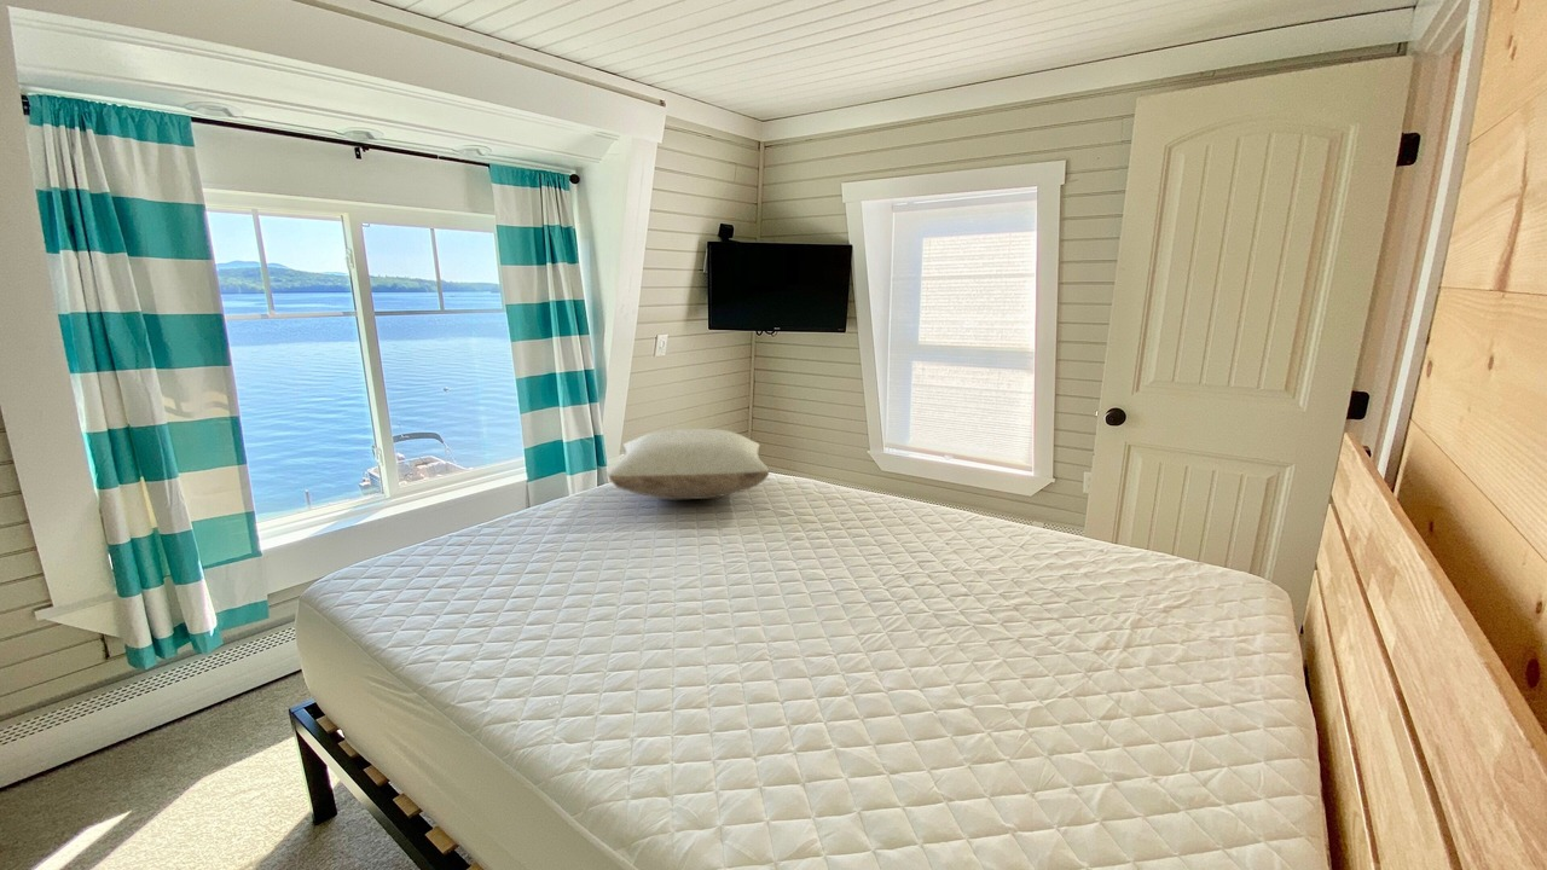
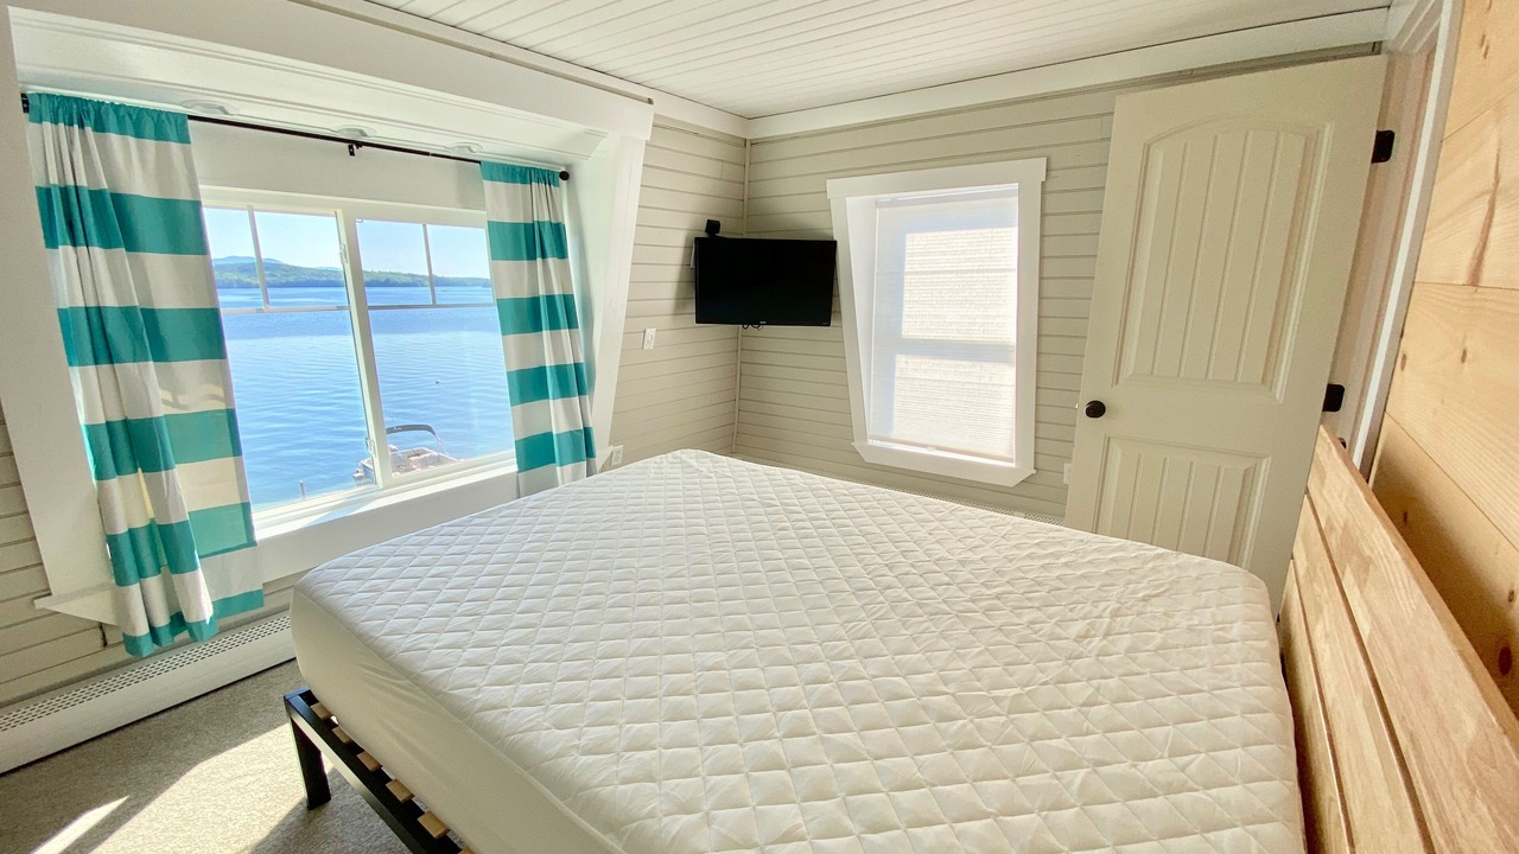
- pillow (689, 464)
